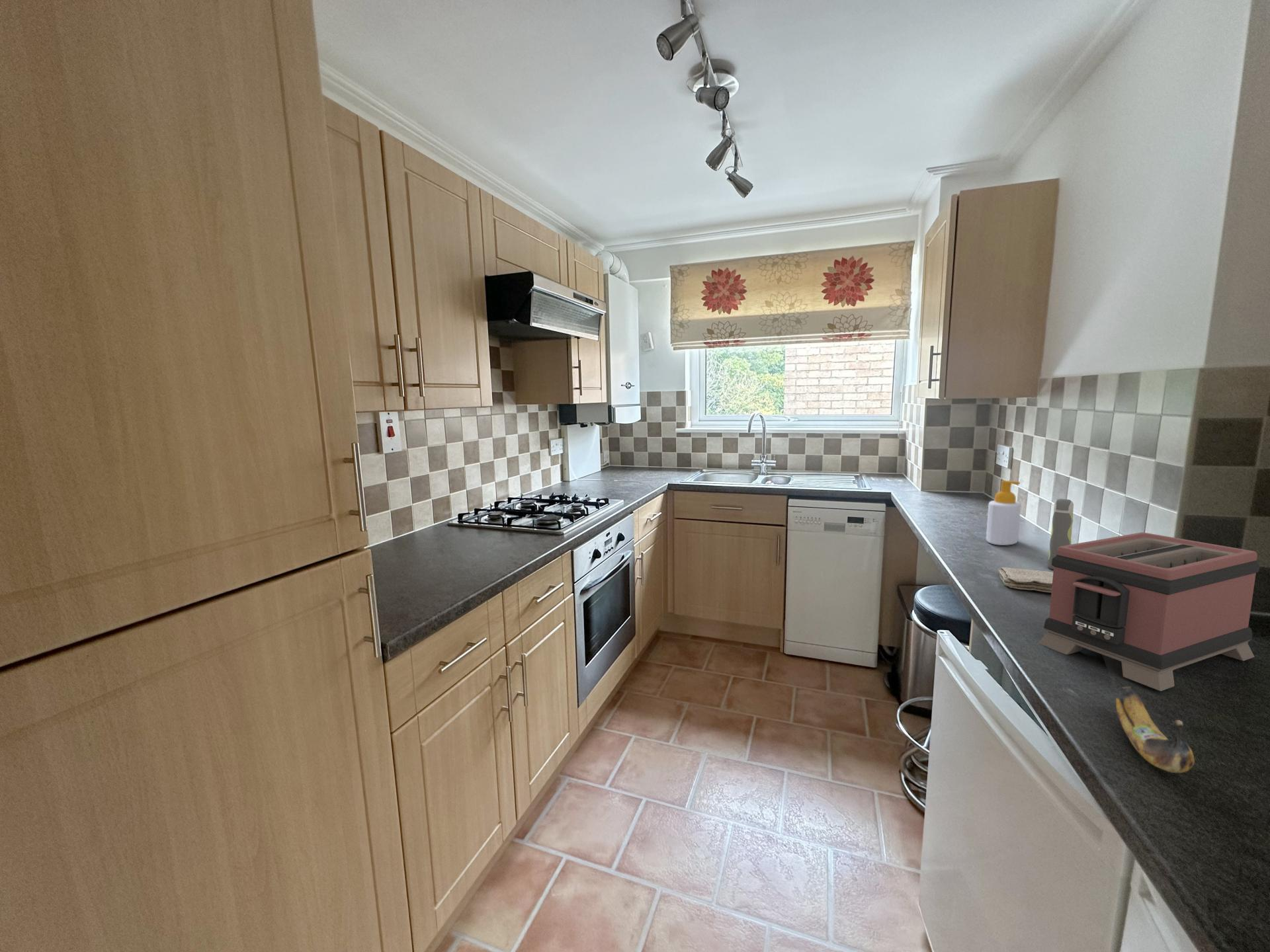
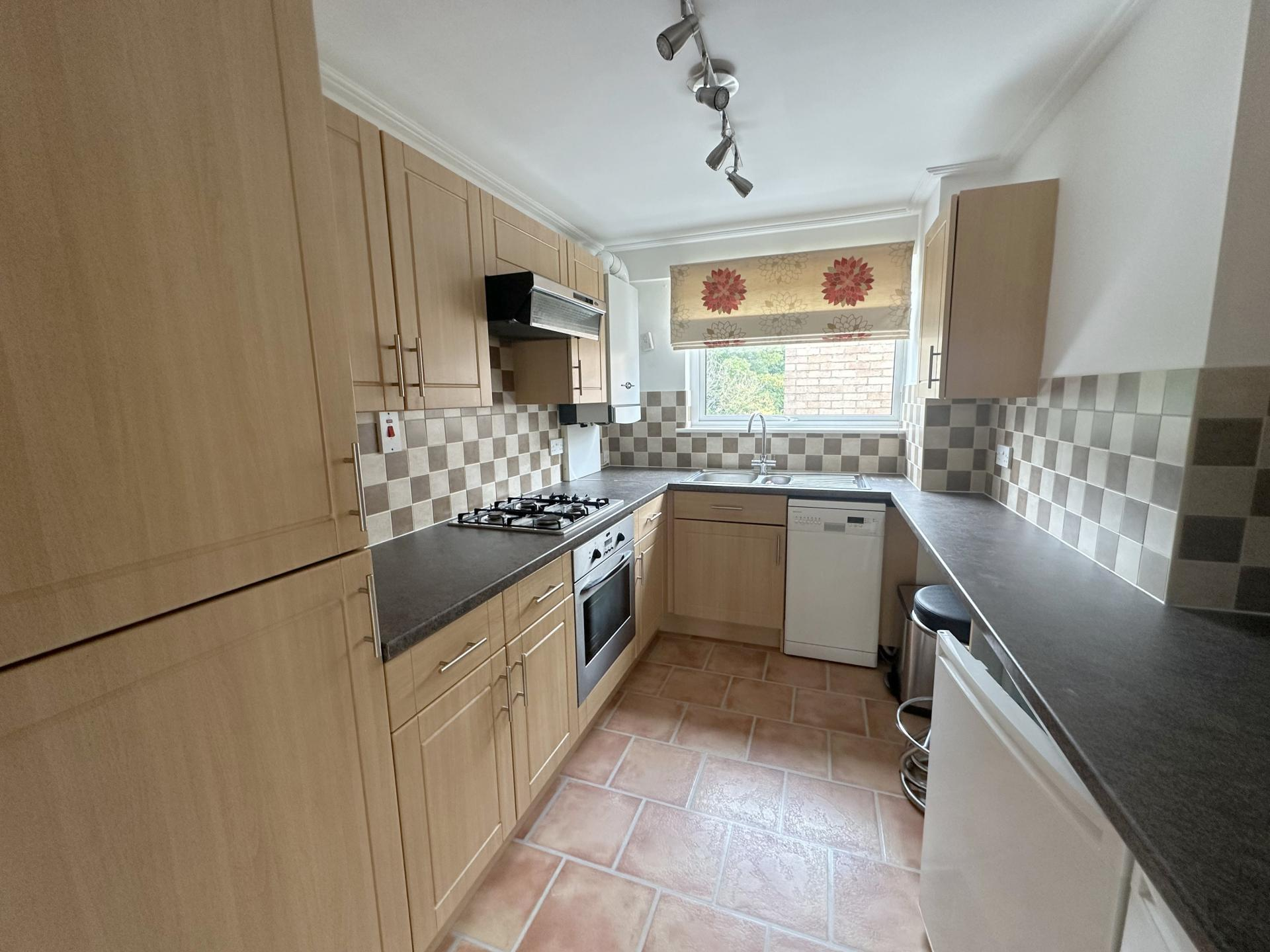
- toaster (1144, 601)
- banana (1152, 720)
- soap bottle (1004, 511)
- washcloth (1042, 580)
- spray bottle (1061, 534)
